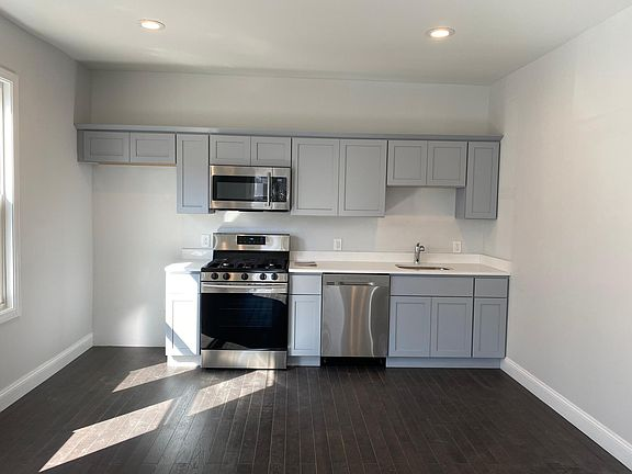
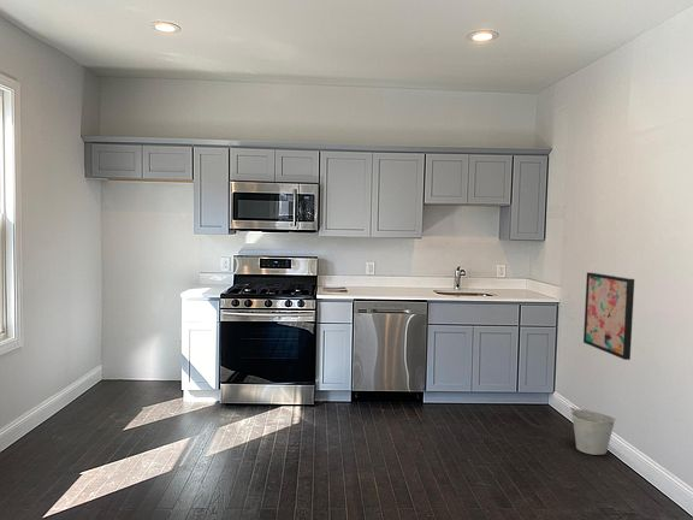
+ bucket (591, 429)
+ wall art (606, 313)
